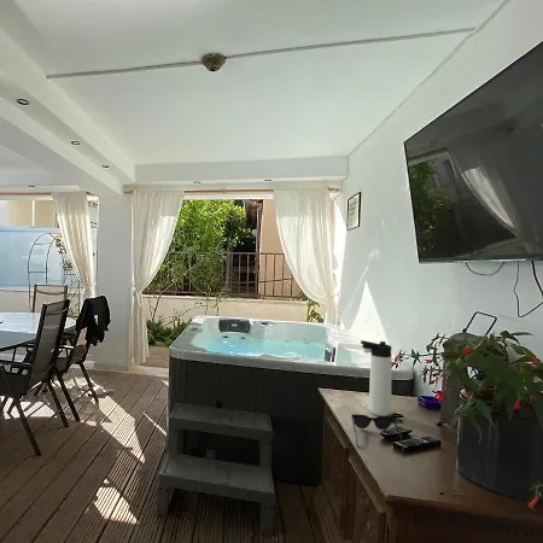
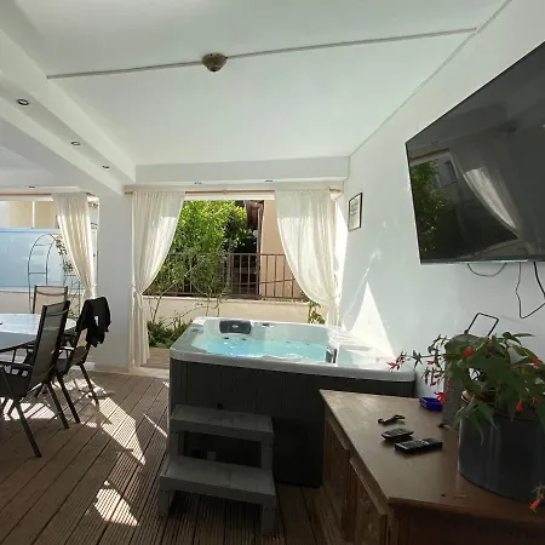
- thermos bottle (375, 376)
- sunglasses (379, 428)
